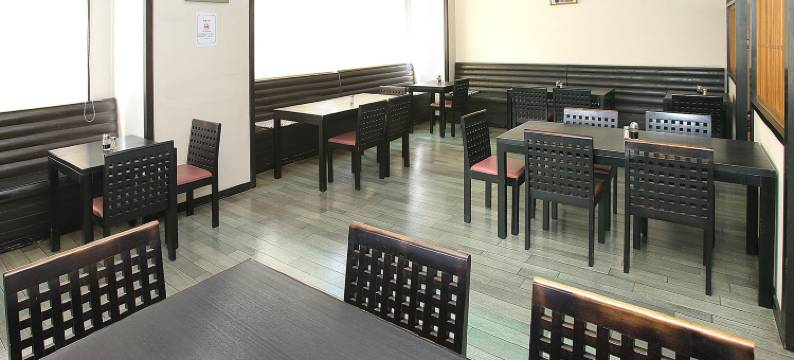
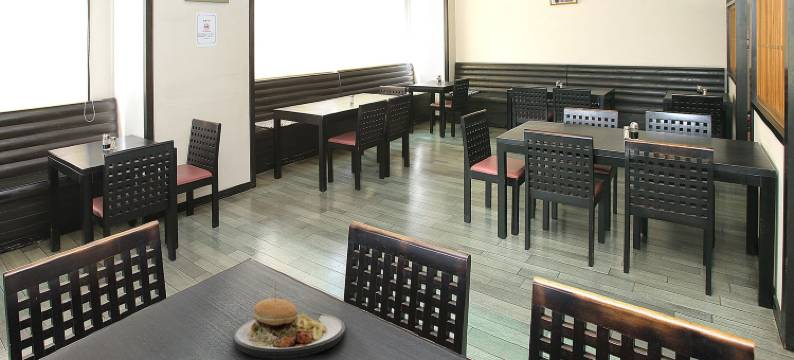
+ plate (289, 309)
